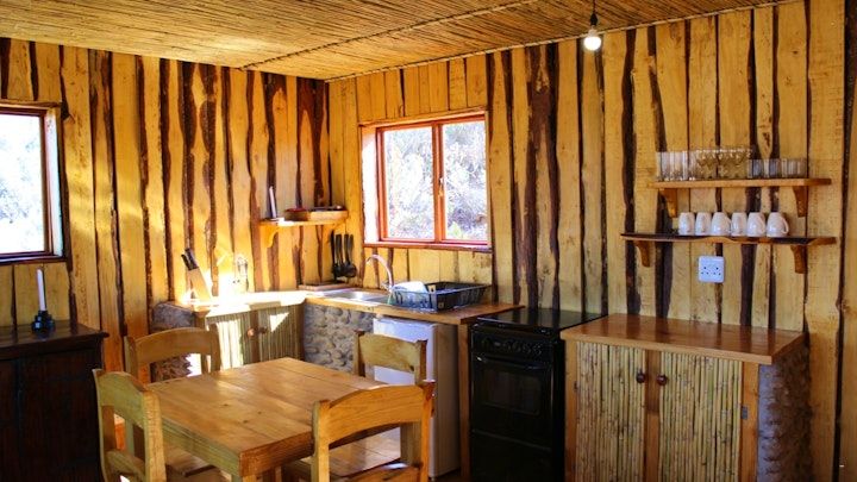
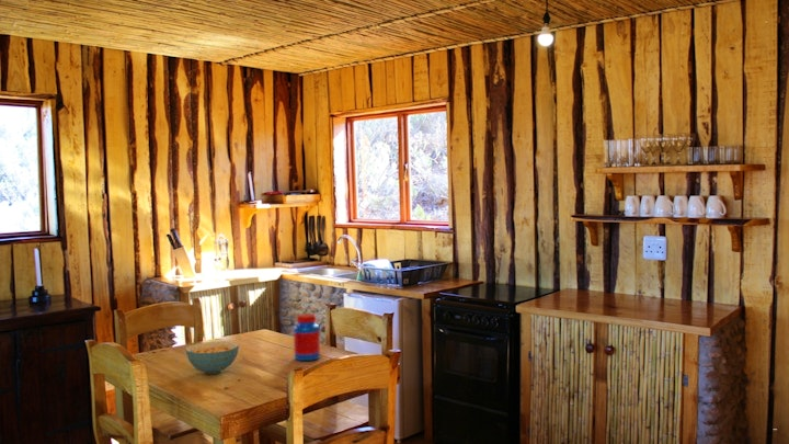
+ cereal bowl (213, 358)
+ jar (306, 337)
